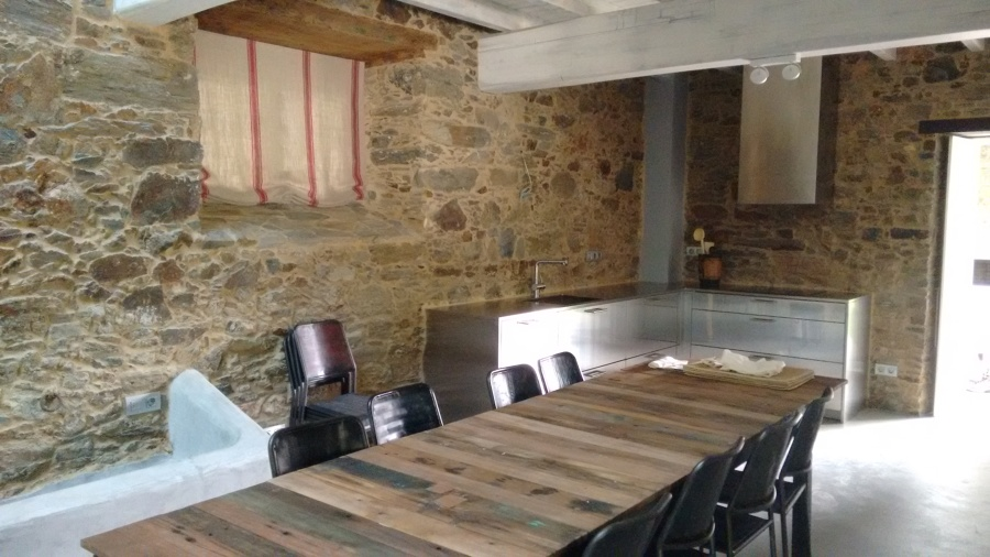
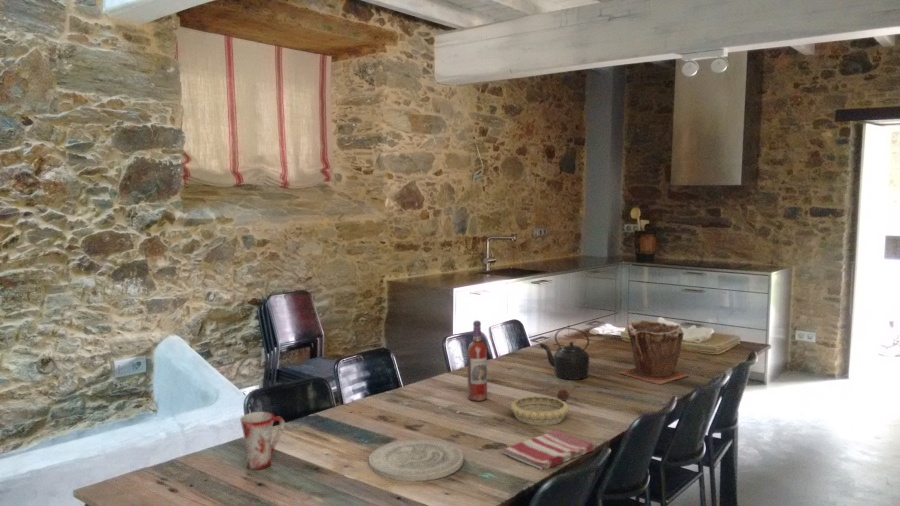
+ dish towel (548, 447)
+ plant pot (654, 349)
+ kettle (563, 350)
+ mug (264, 438)
+ plate (416, 458)
+ wine bottle (477, 360)
+ fruit (567, 392)
+ decorative bowl (539, 410)
